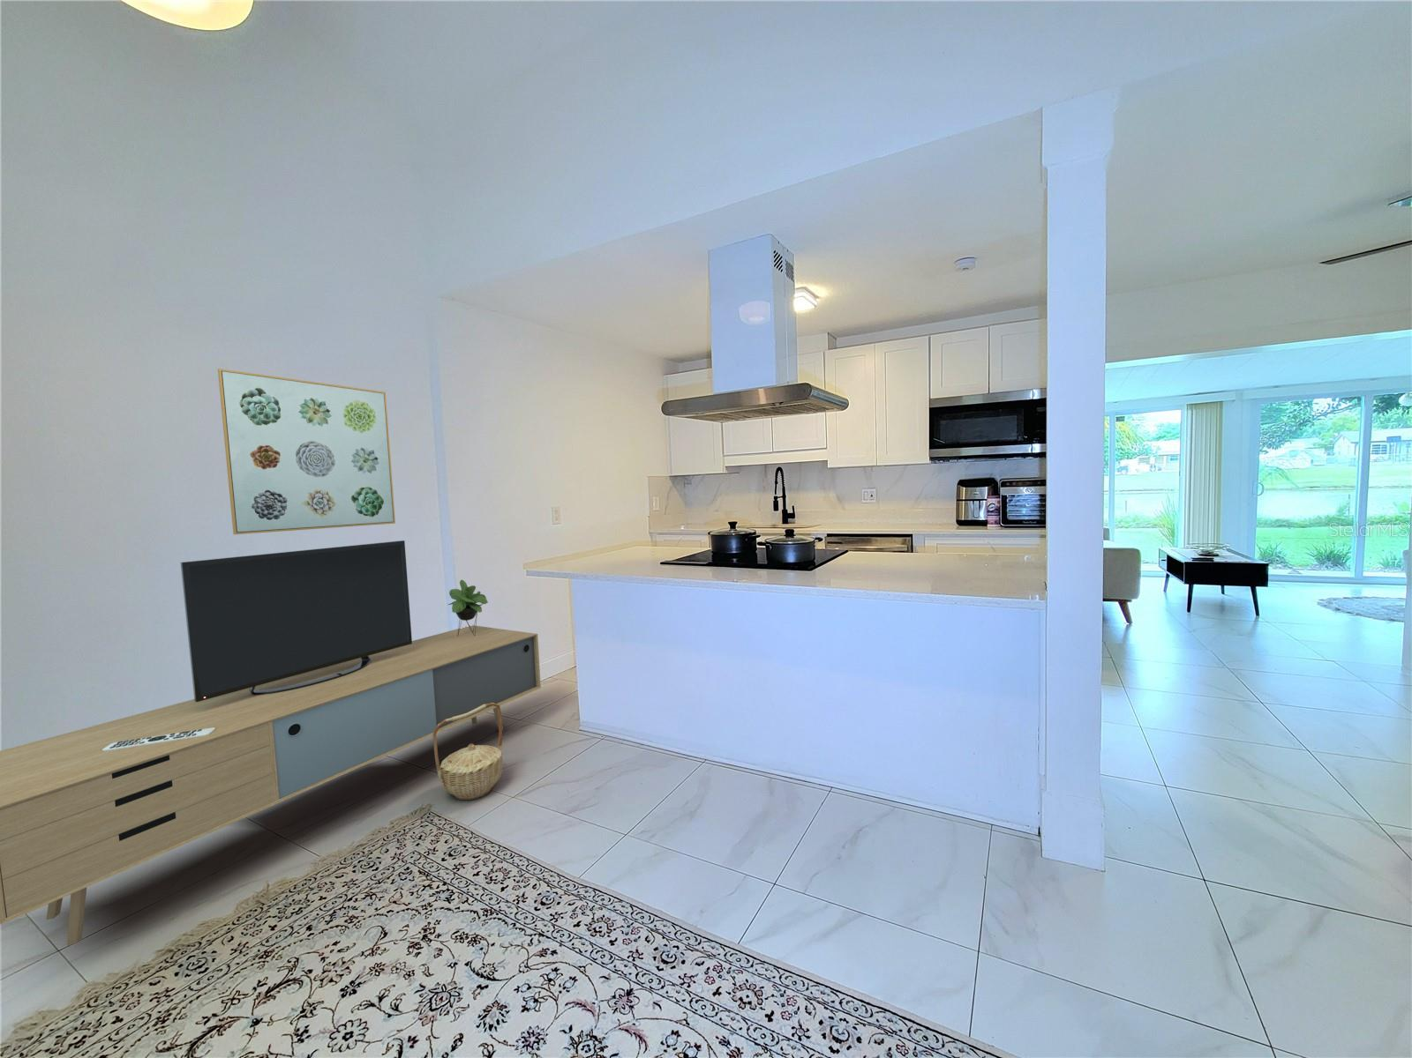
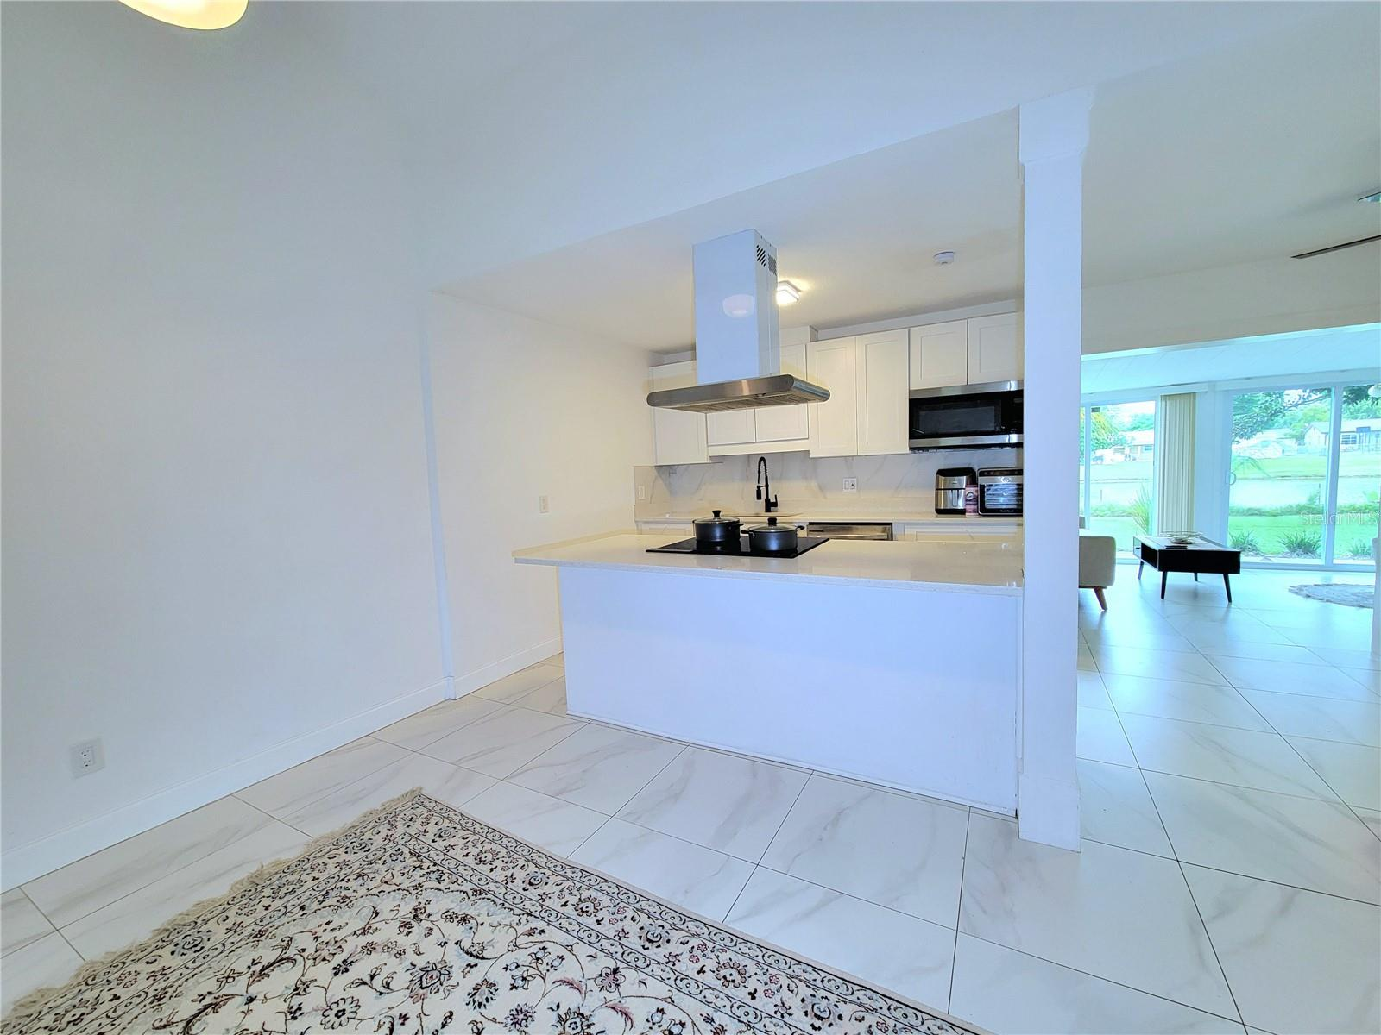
- wall art (317, 455)
- basket (470, 749)
- media console (324, 676)
